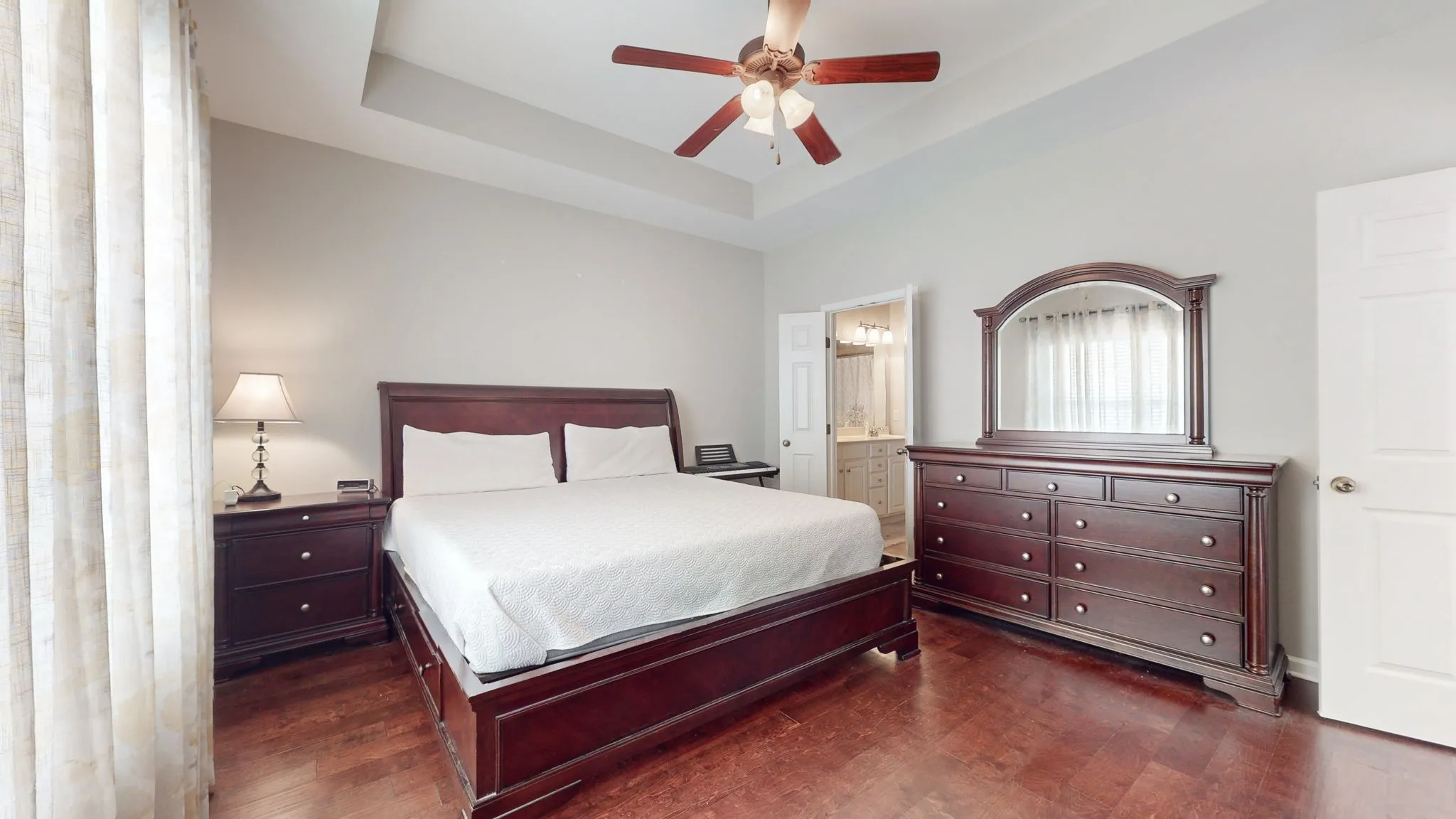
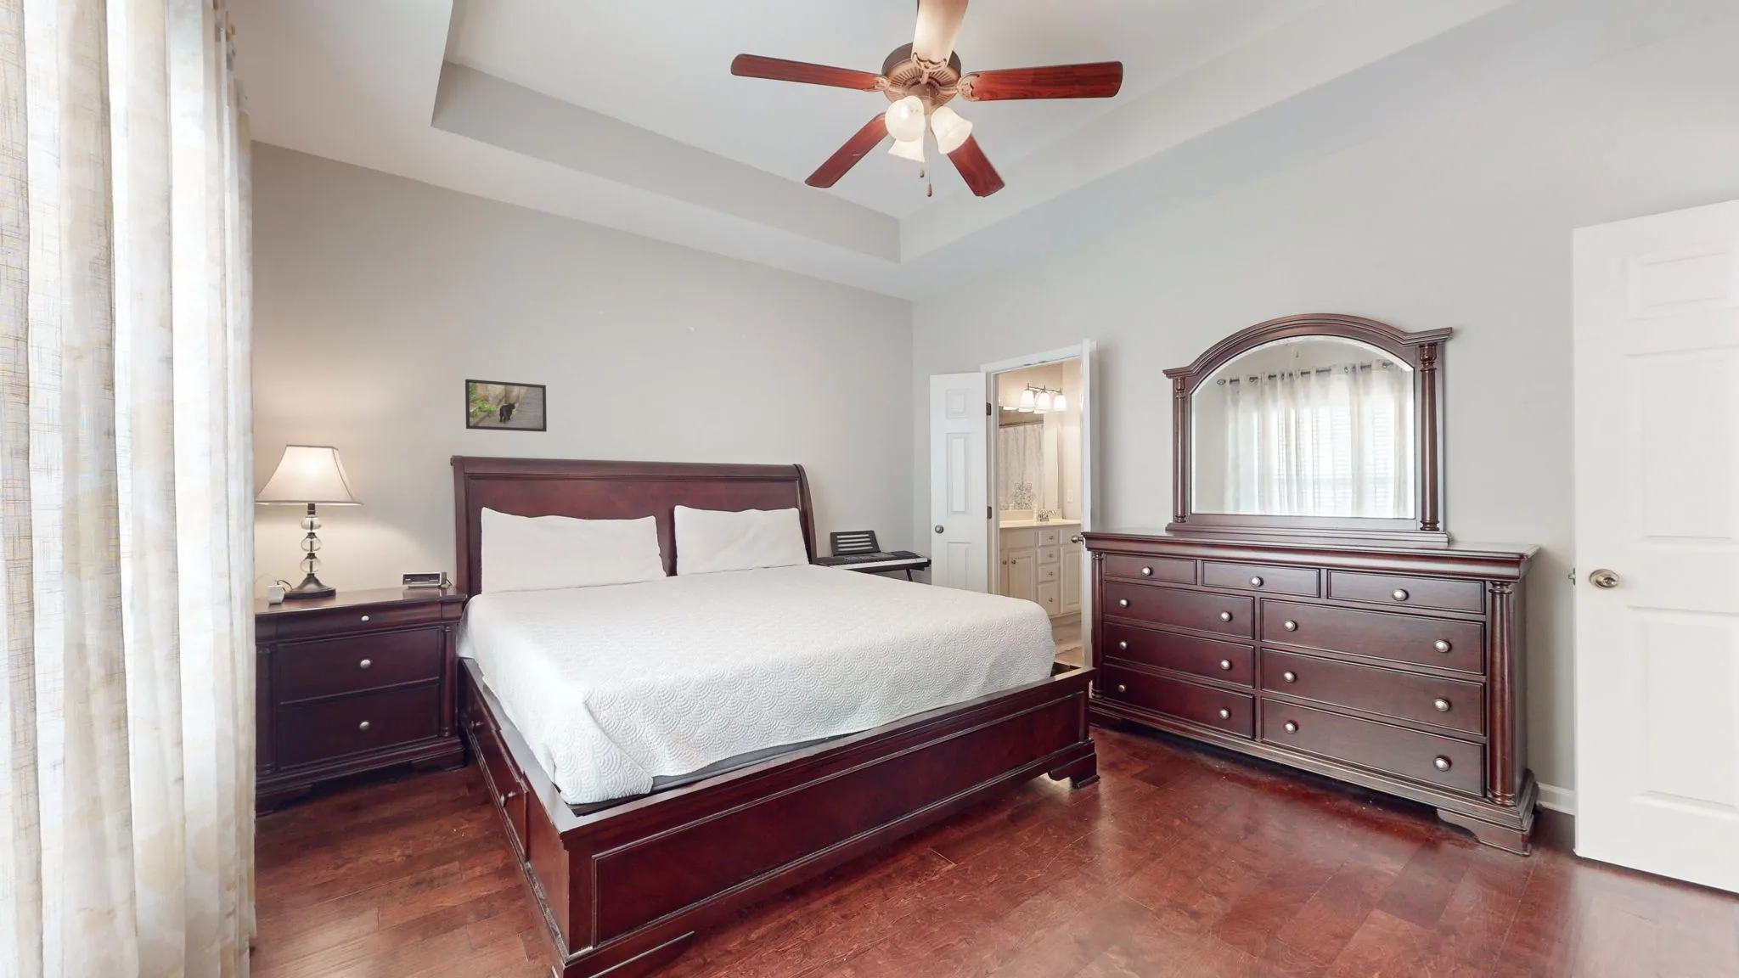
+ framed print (506, 406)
